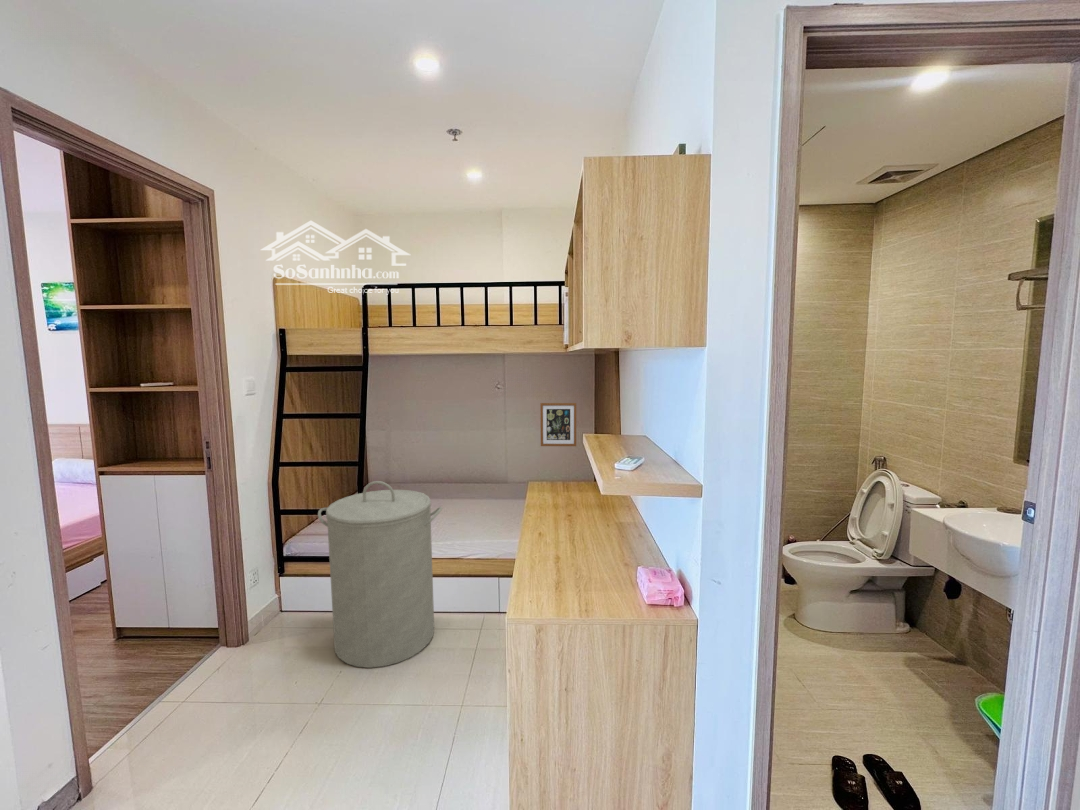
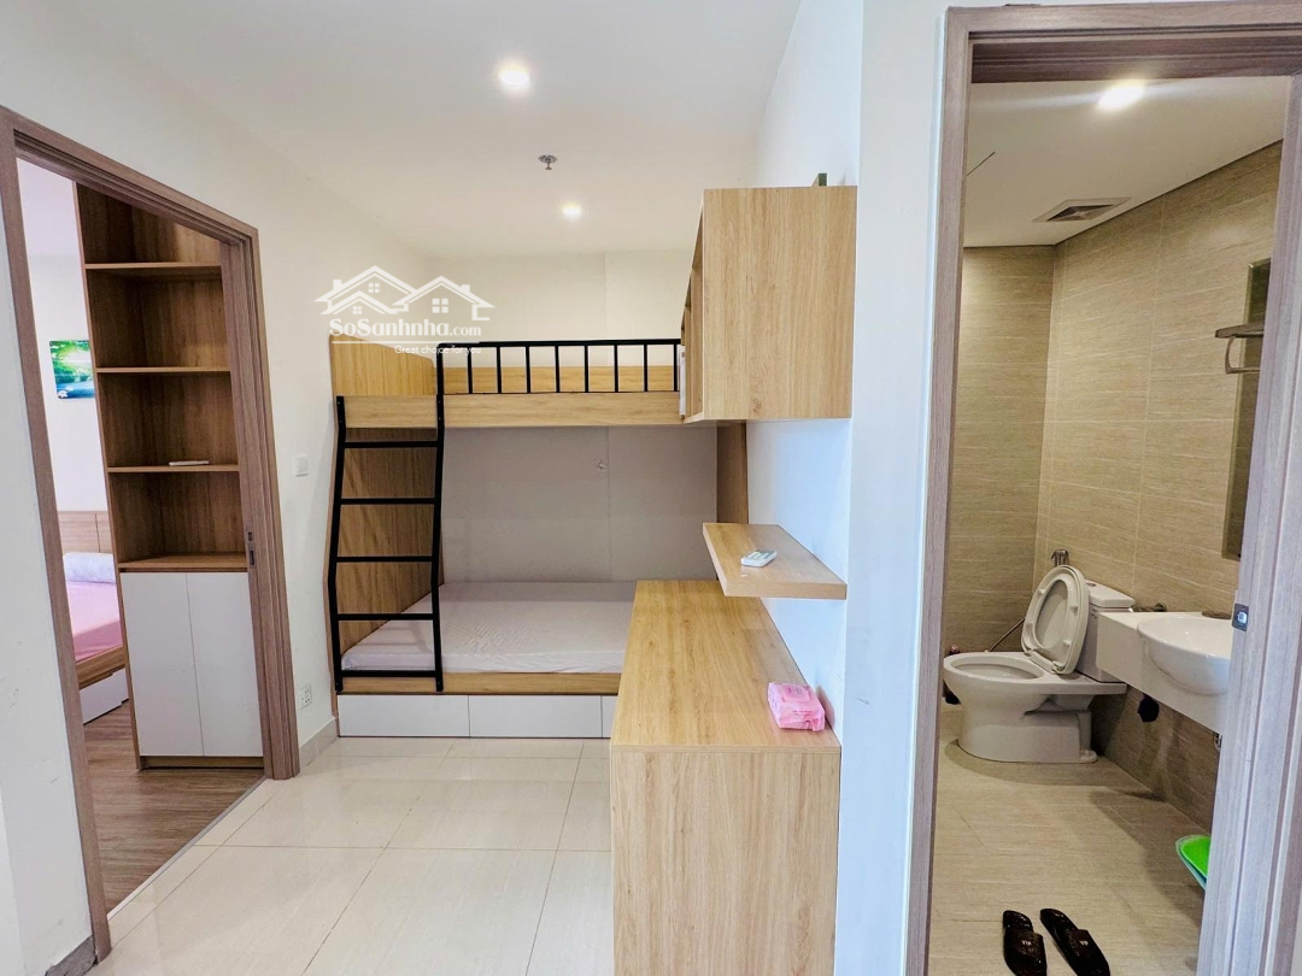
- wall art (558, 424)
- laundry hamper (382, 561)
